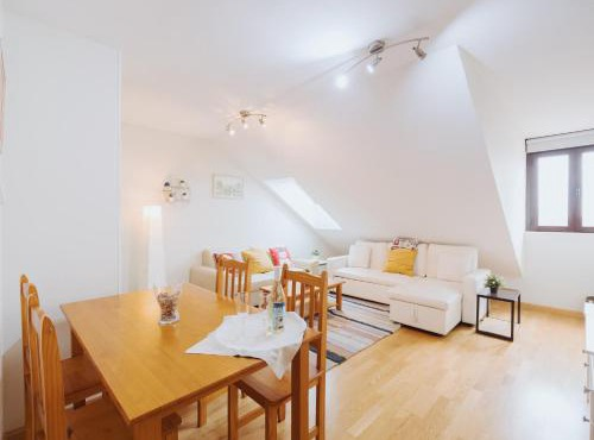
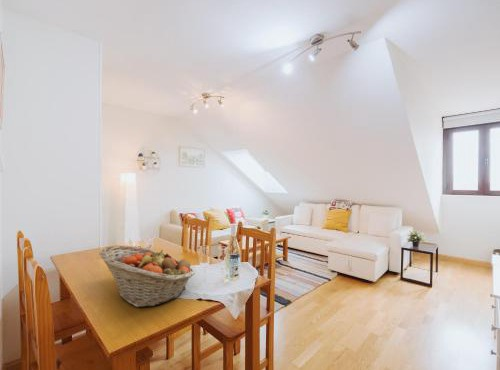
+ fruit basket (148, 268)
